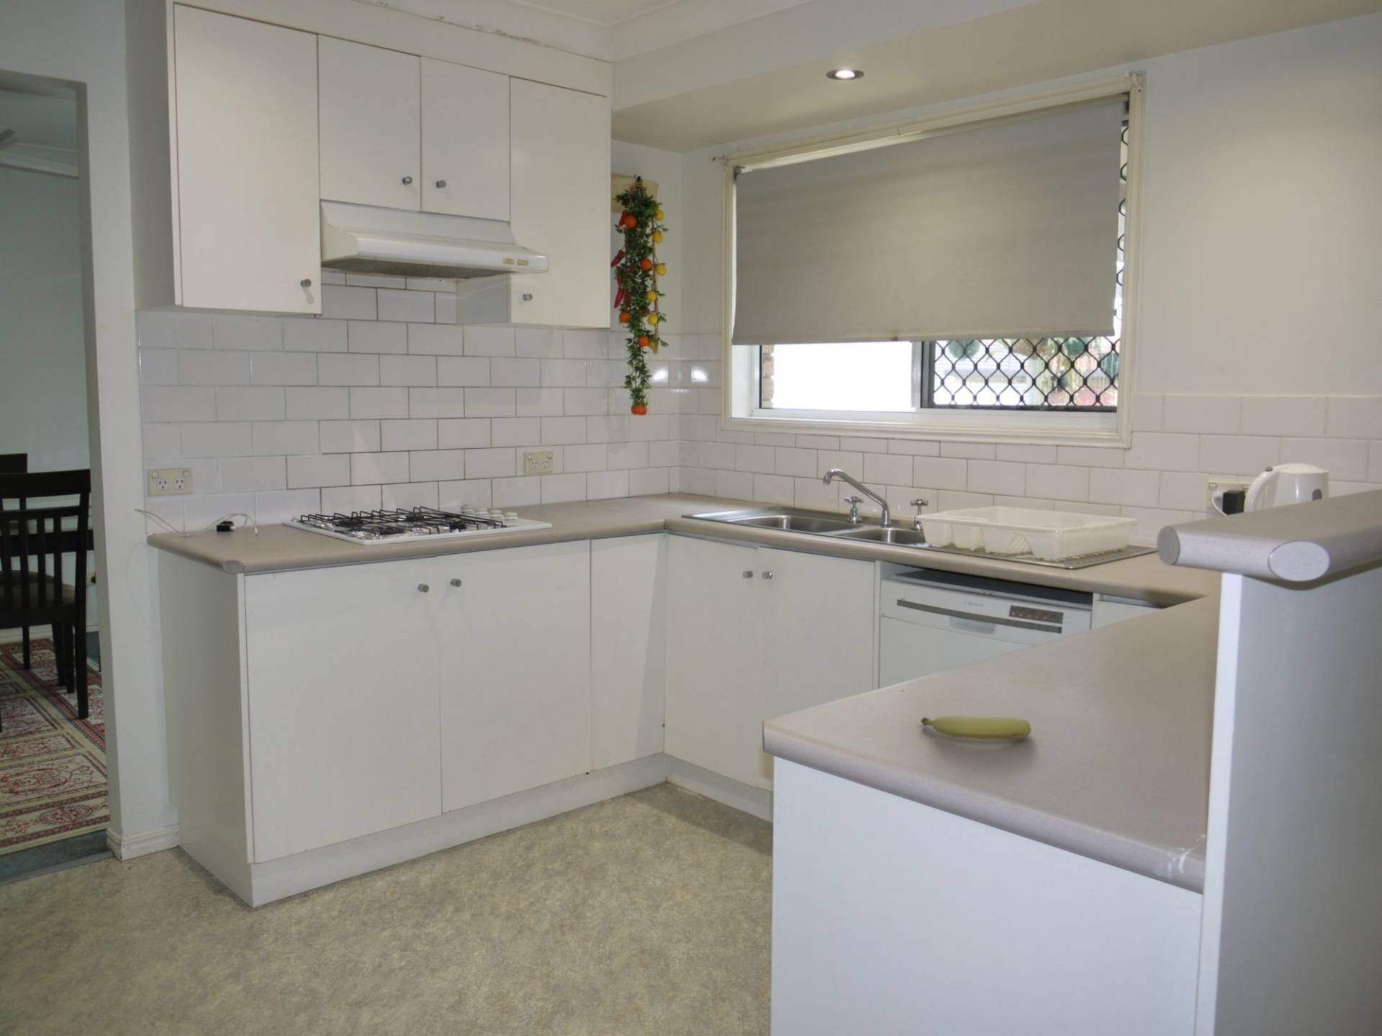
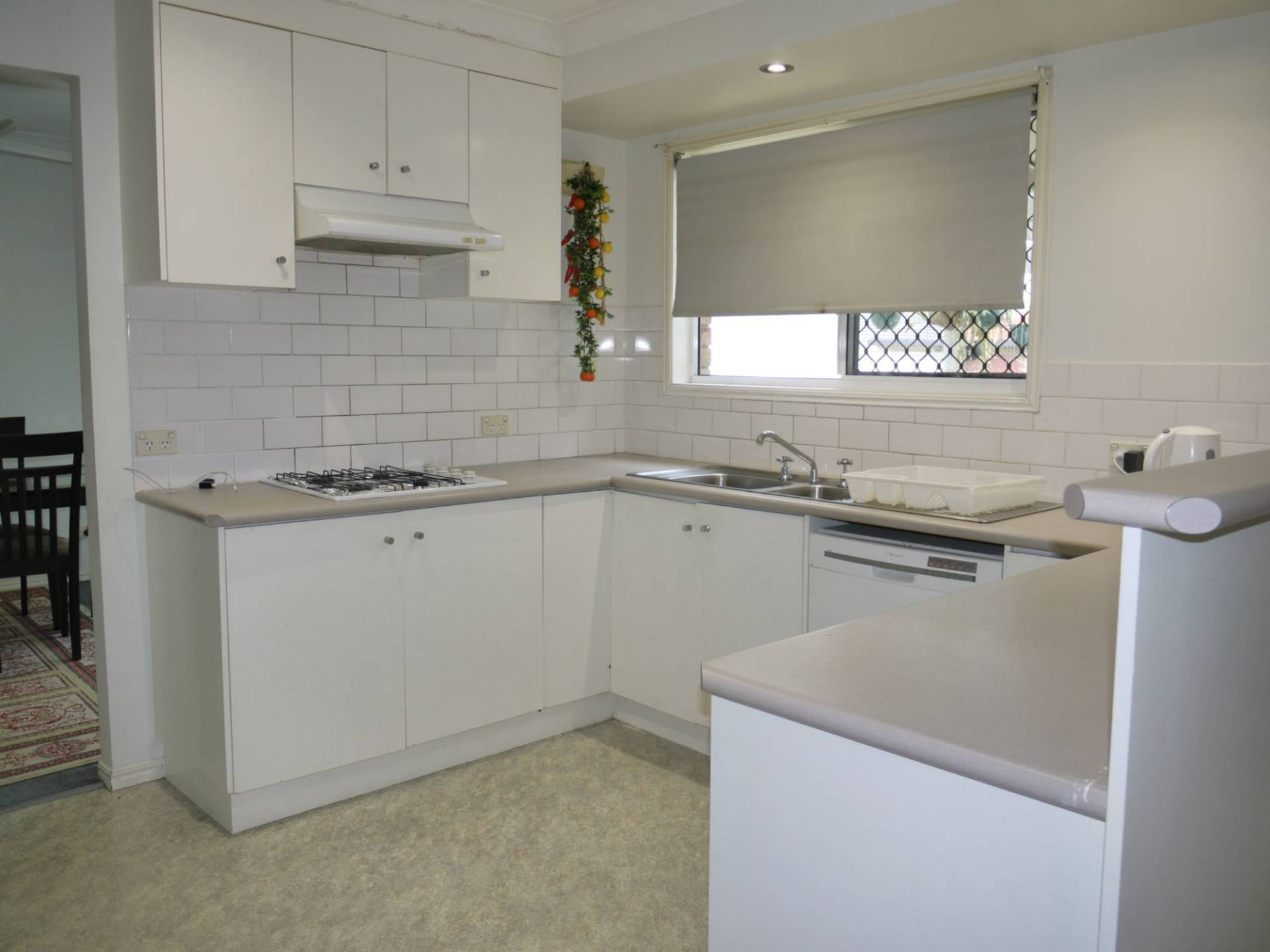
- fruit (975, 724)
